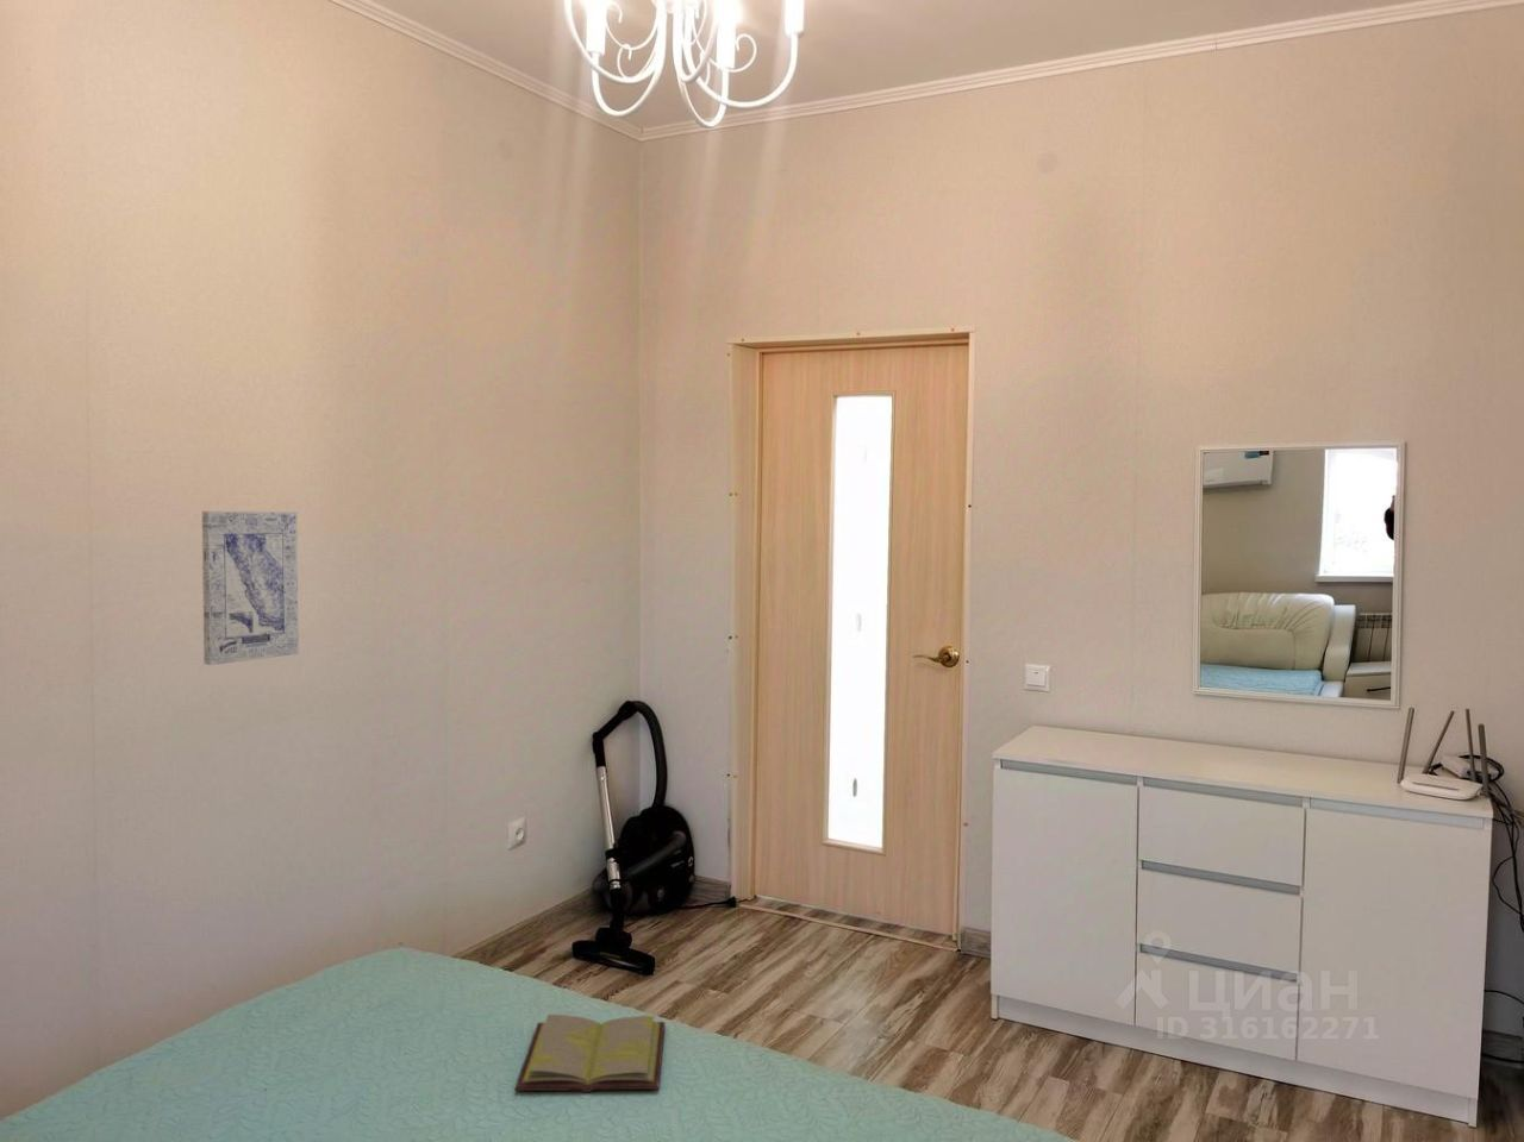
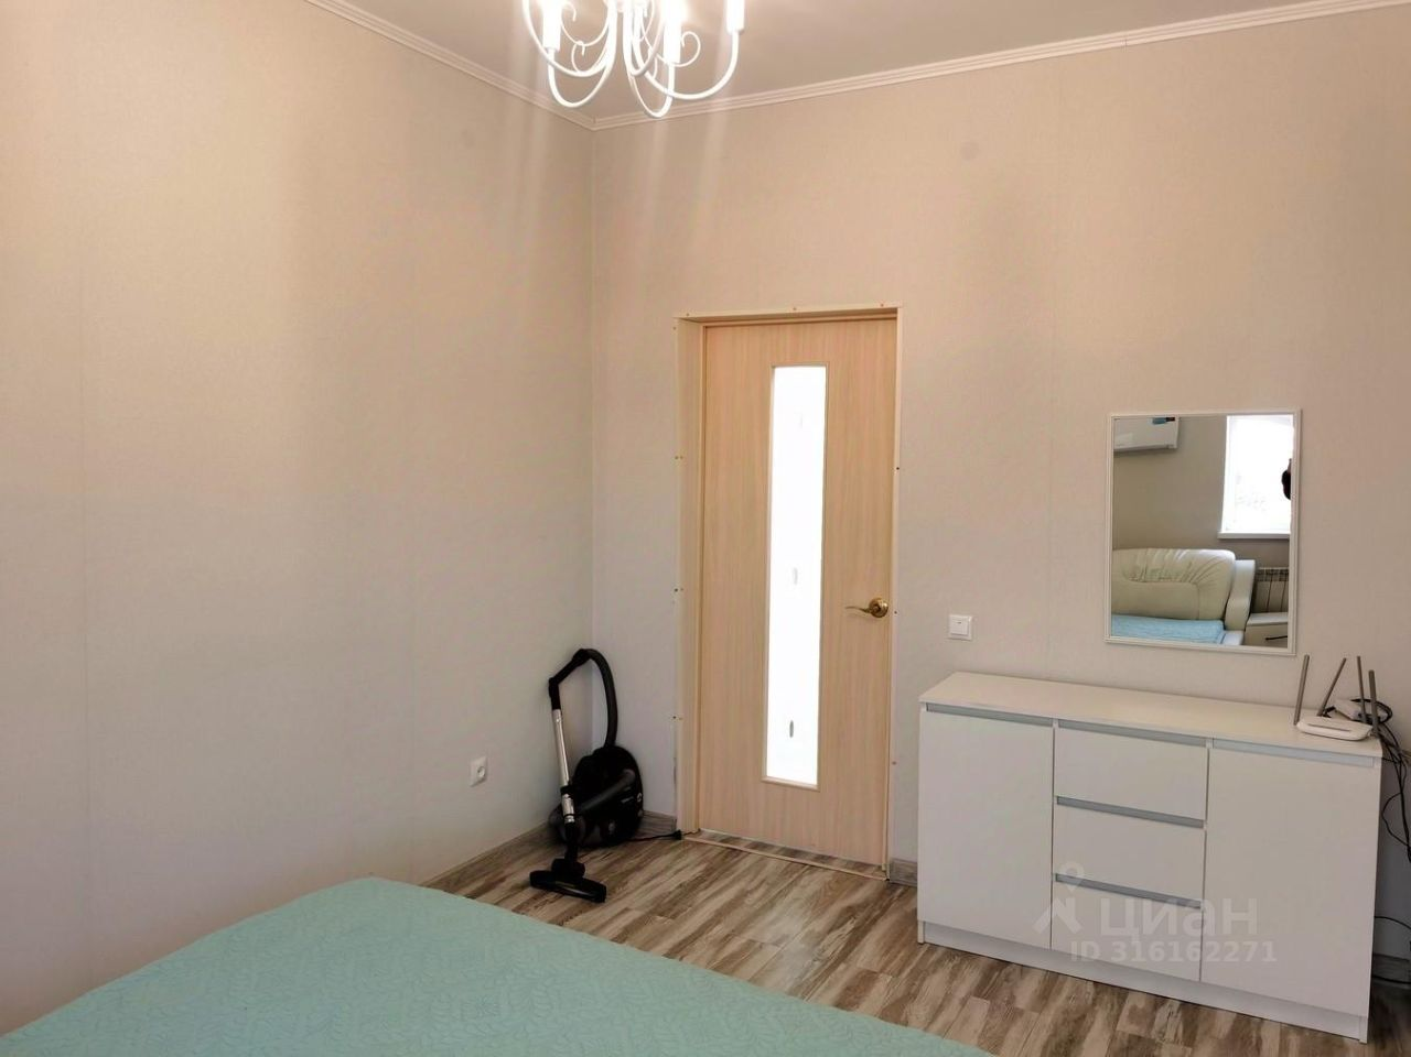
- wall art (251, 585)
- diary (594, 1050)
